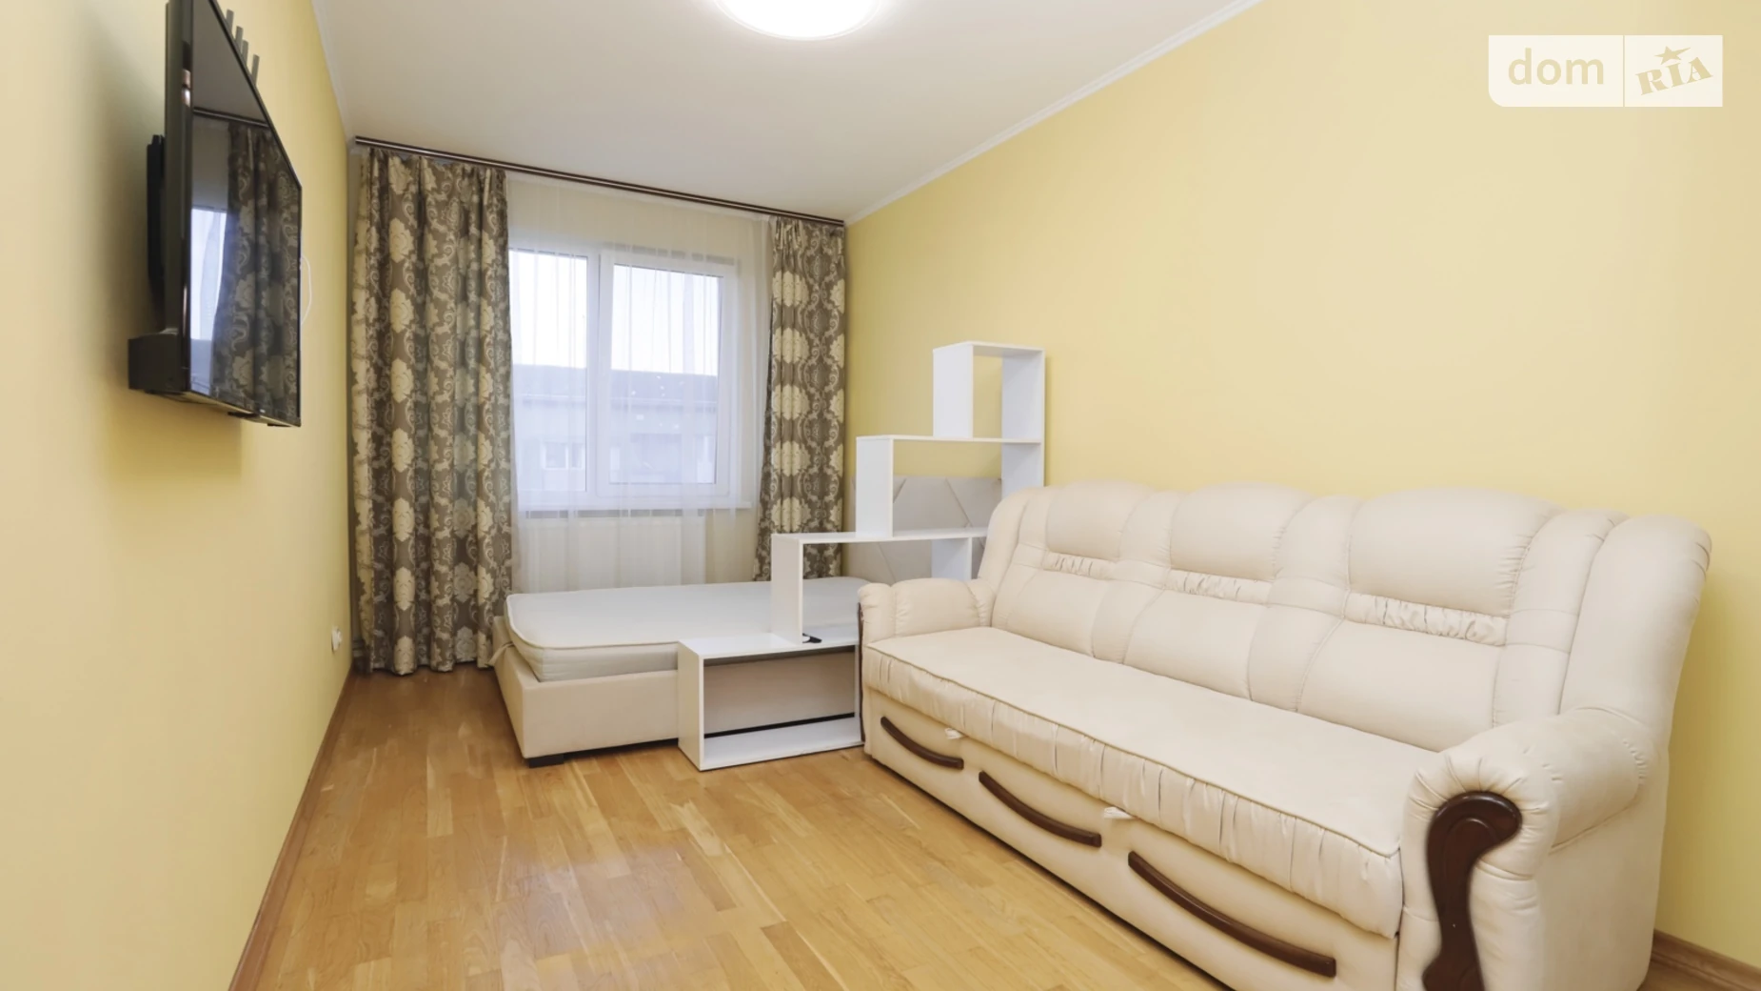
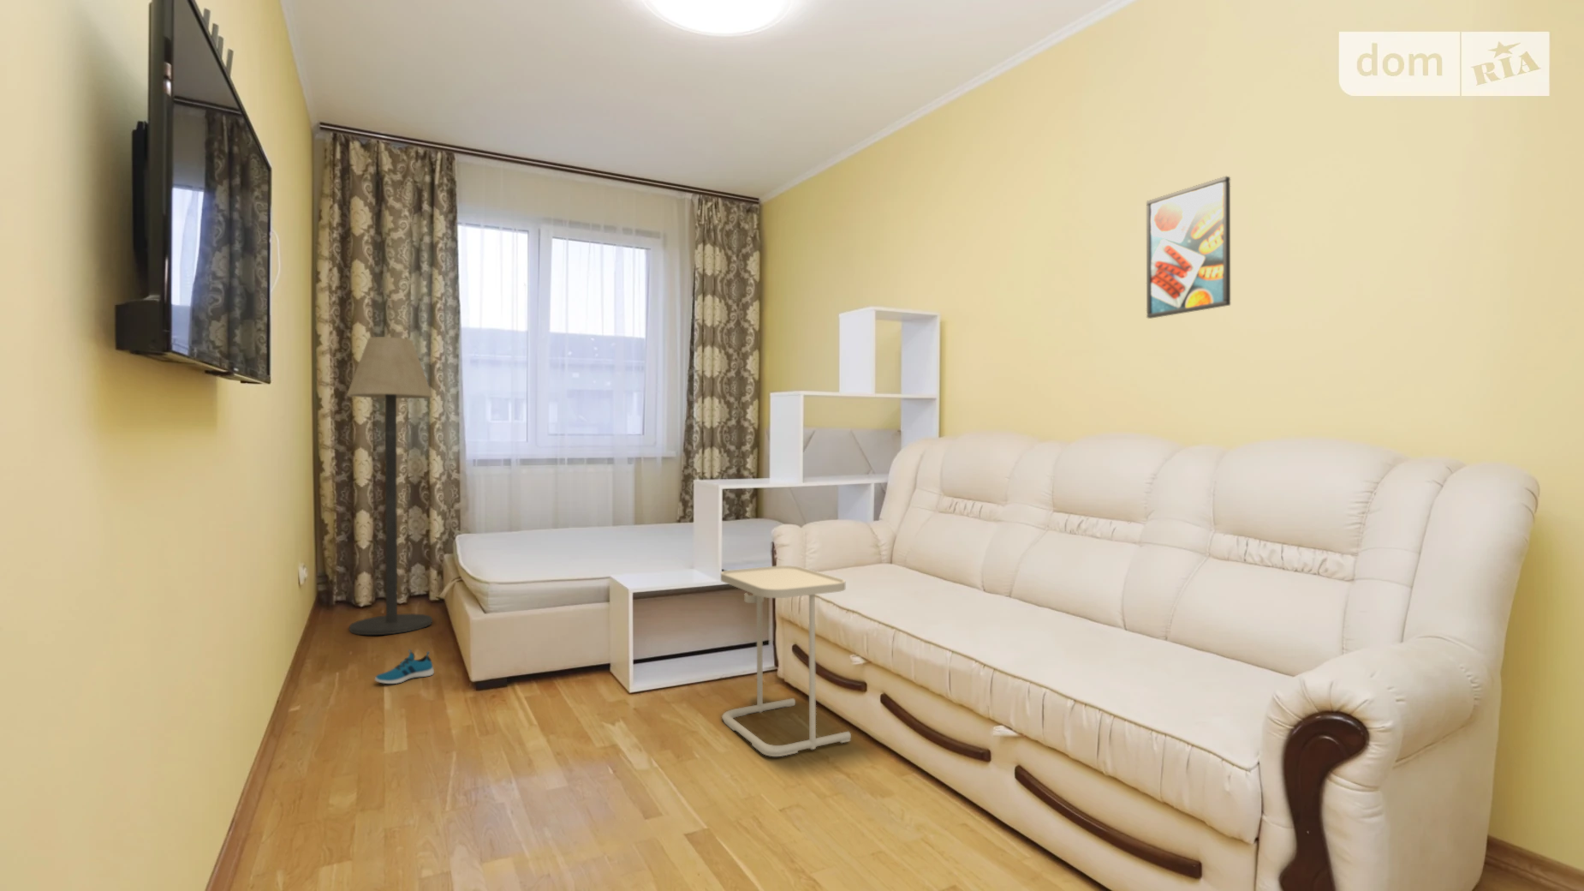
+ side table (762, 651)
+ shoe (404, 664)
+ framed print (1186, 250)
+ floor lamp (391, 482)
